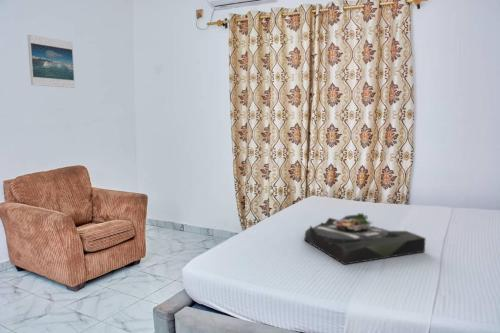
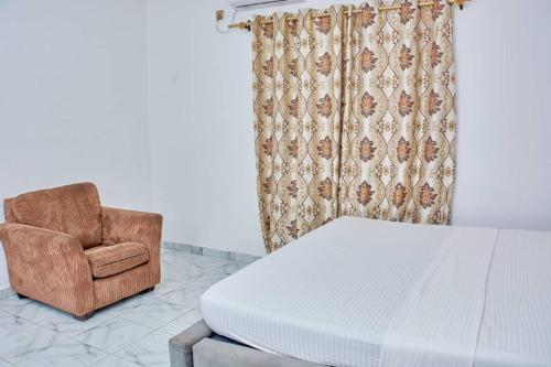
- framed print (52, 62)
- serving tray (354, 227)
